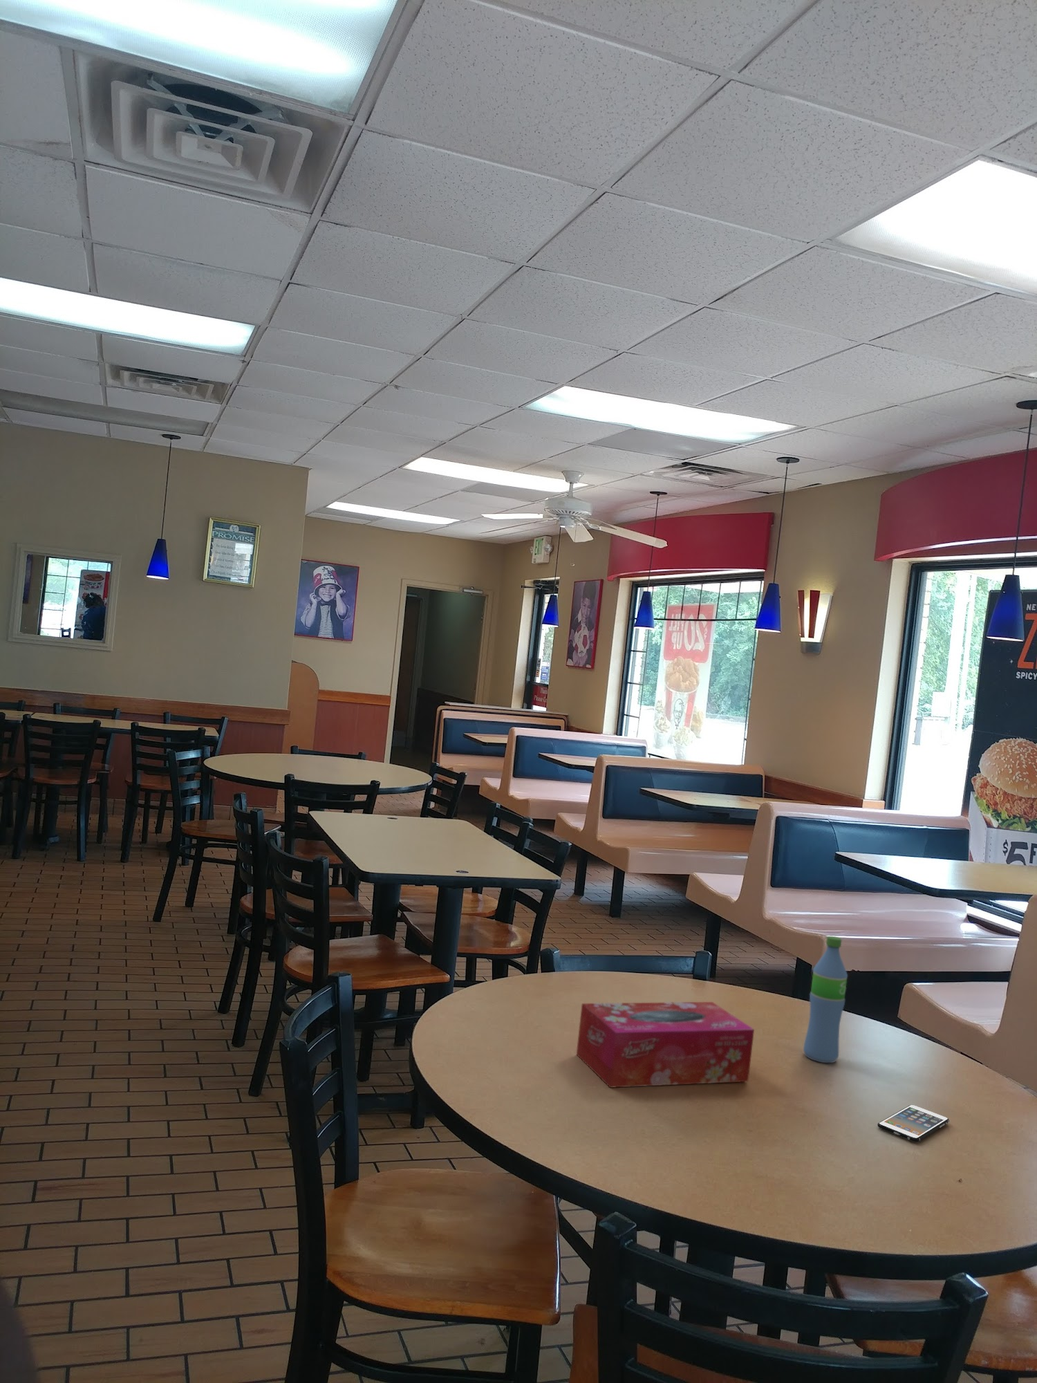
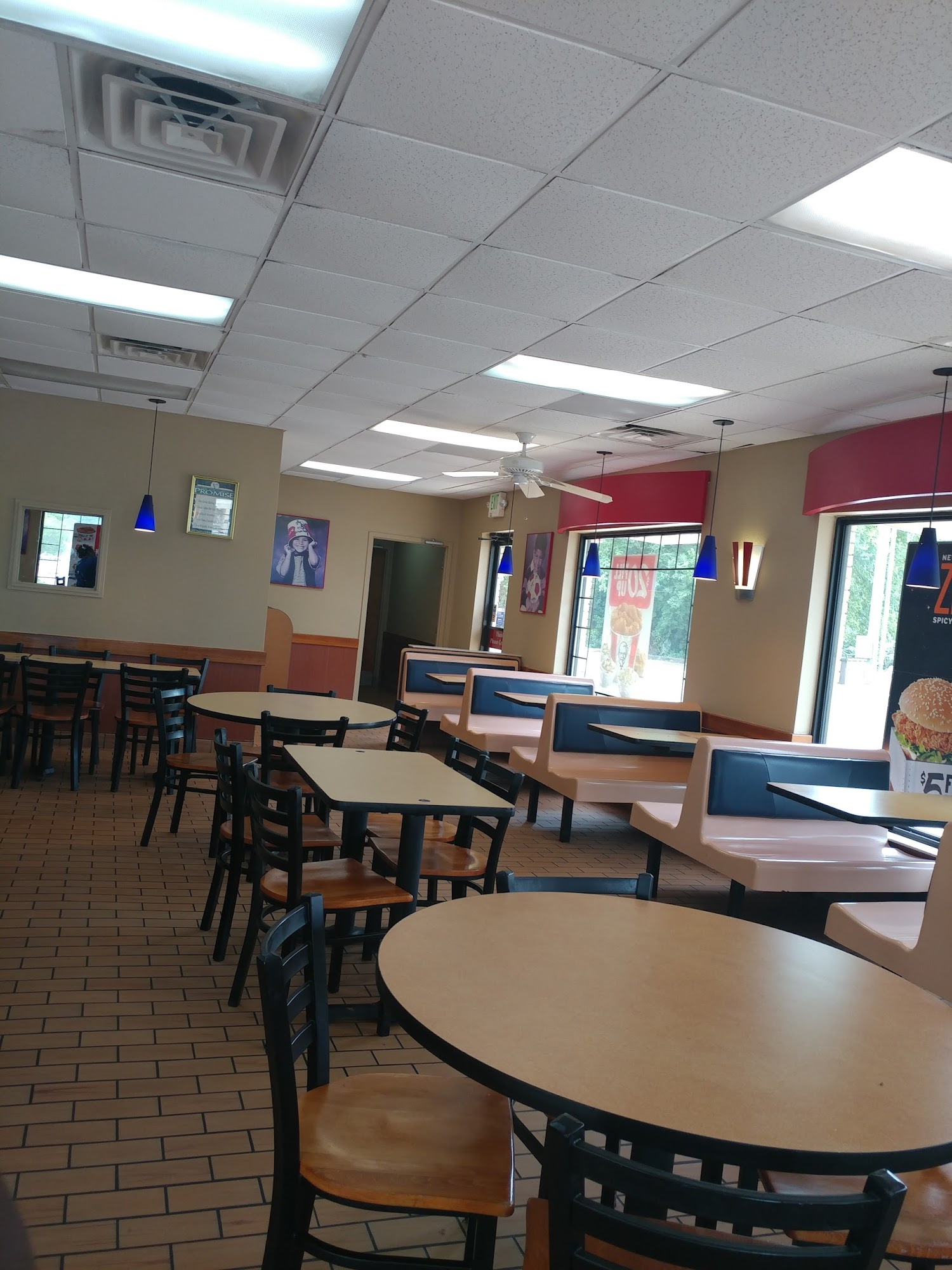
- water bottle (827, 998)
- smartphone (913, 1123)
- tissue box (663, 1041)
